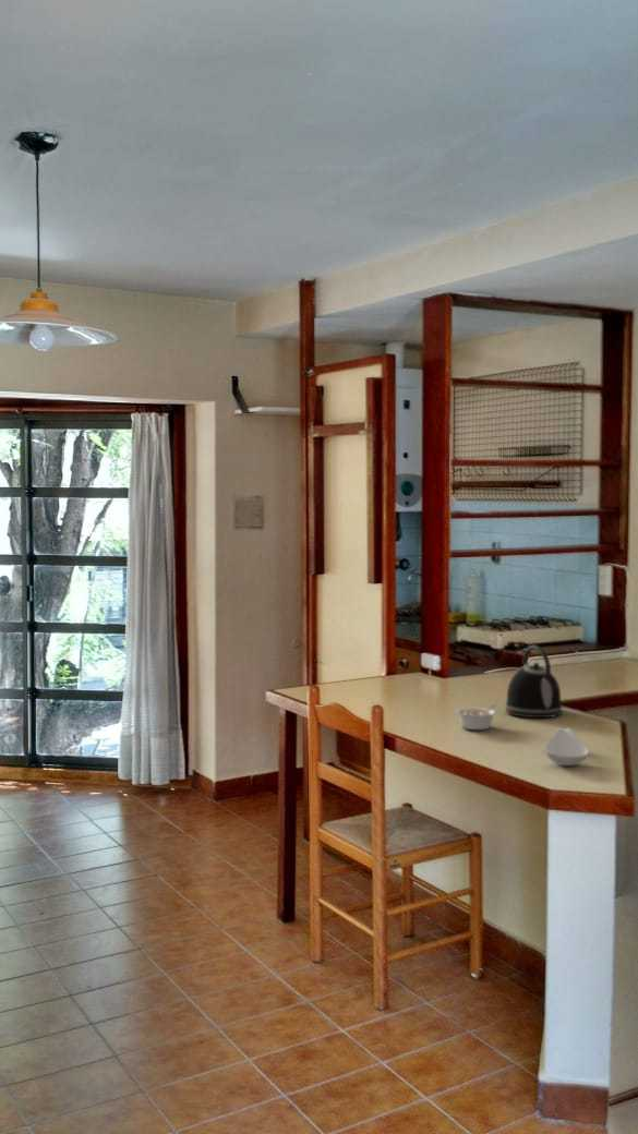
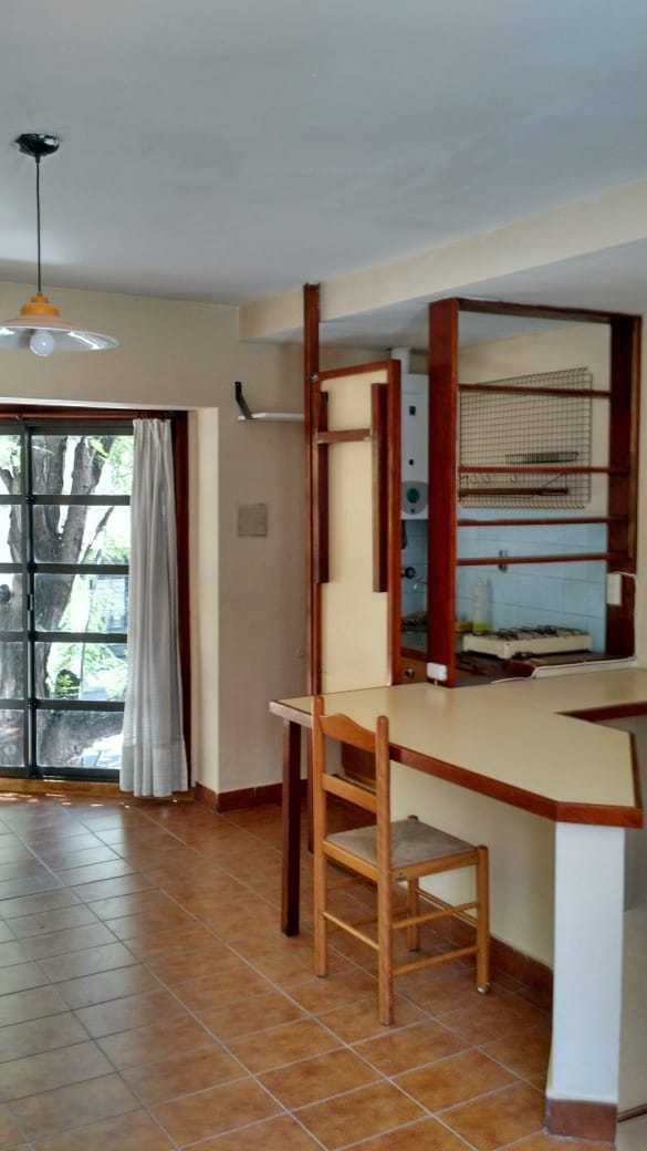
- legume (476, 716)
- spoon rest (564, 745)
- kettle (533, 678)
